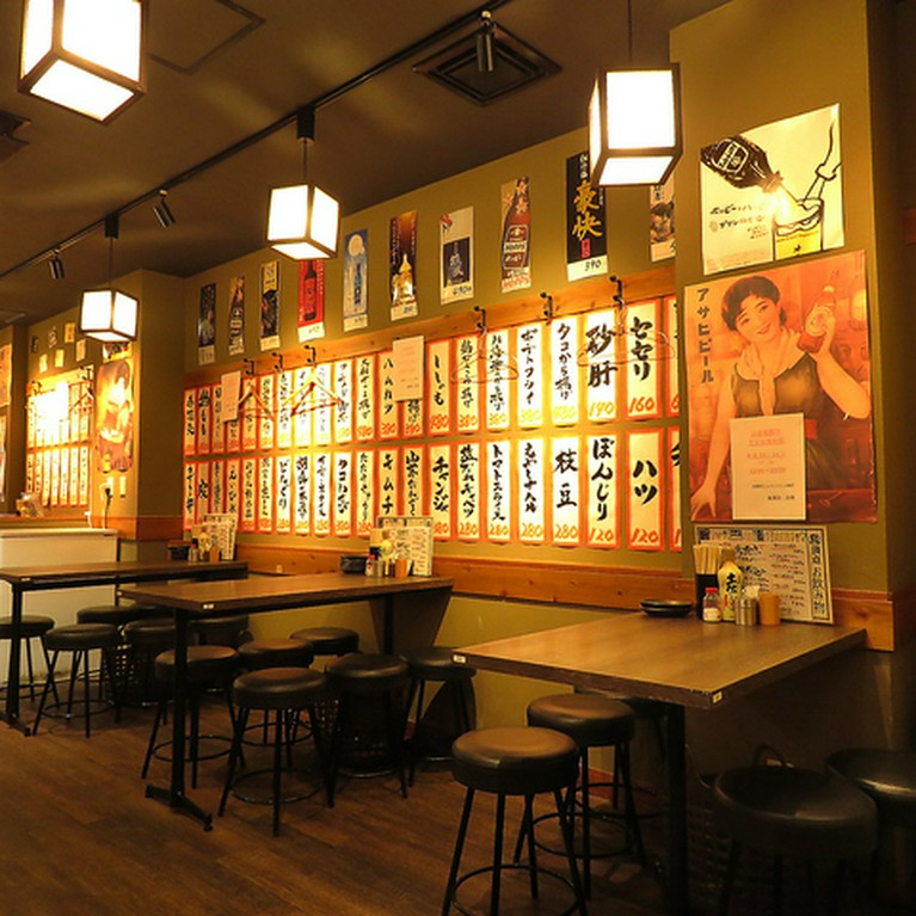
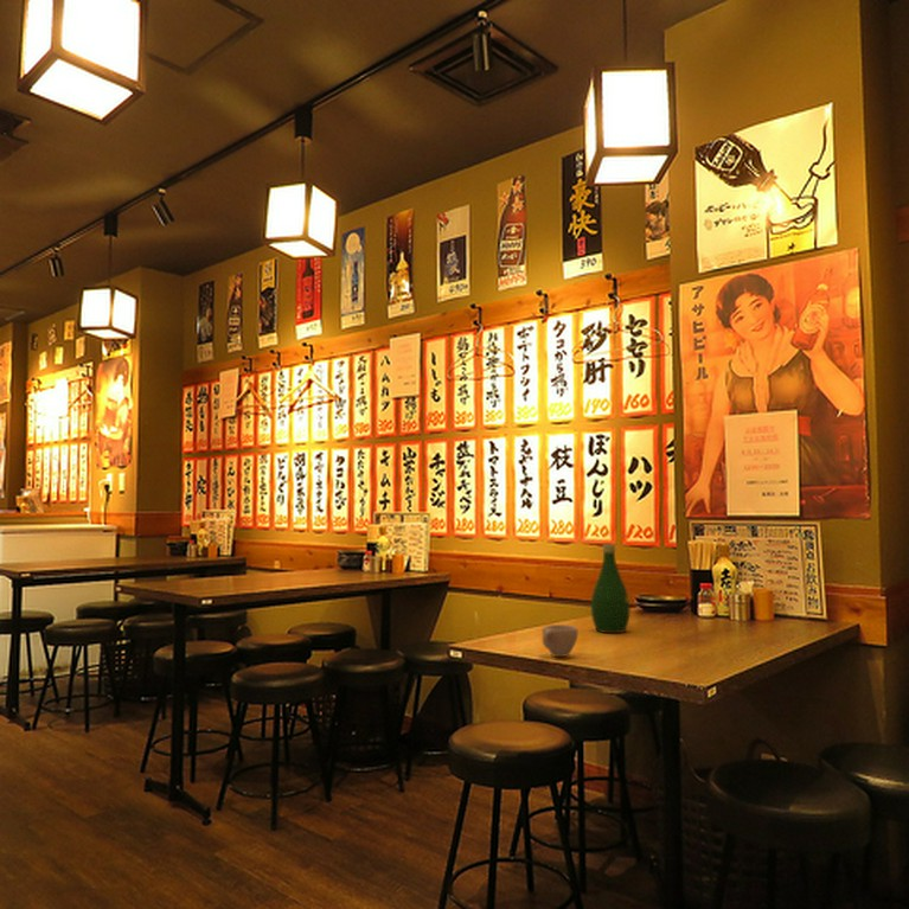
+ bottle (609, 587)
+ cup (557, 641)
